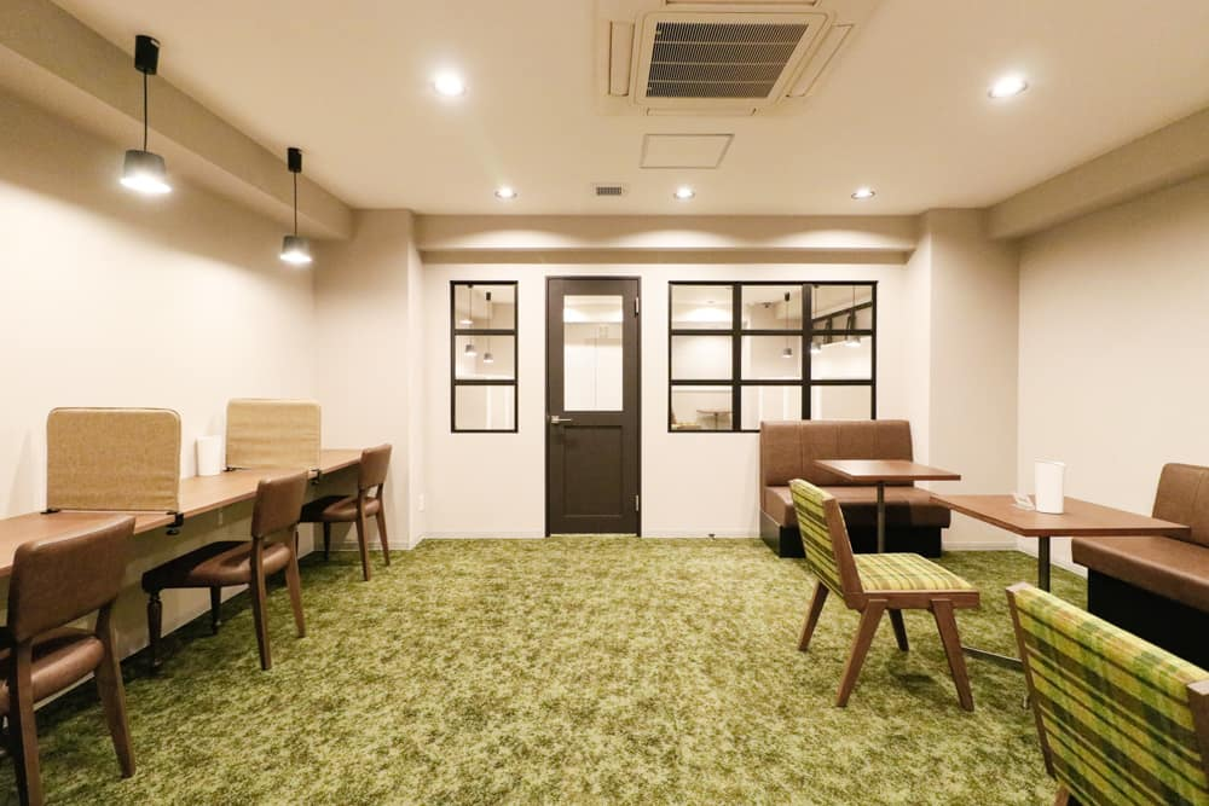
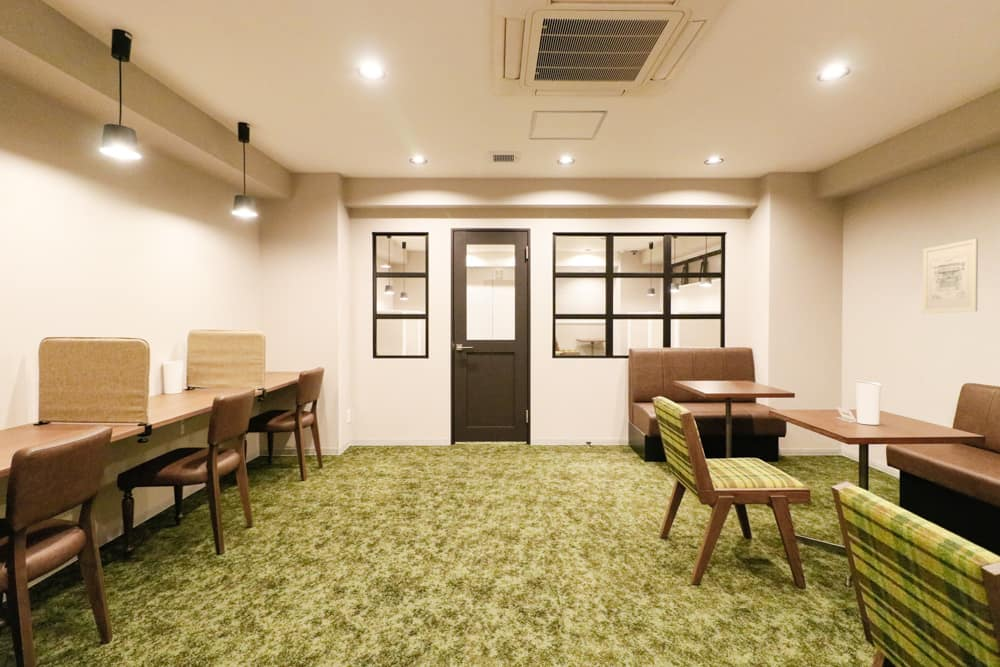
+ wall art (948, 278)
